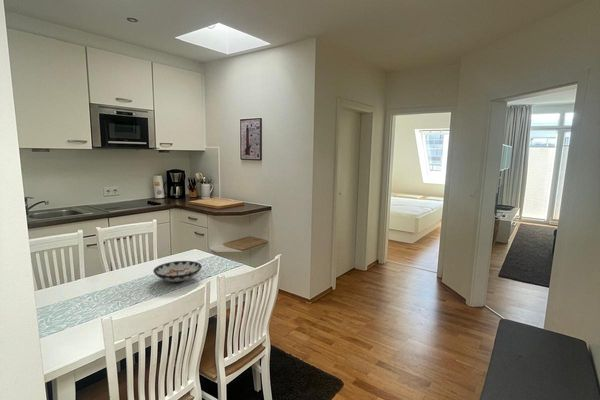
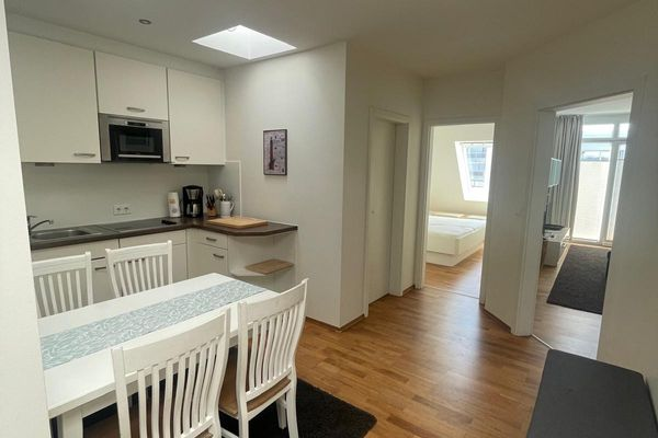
- bowl (178, 274)
